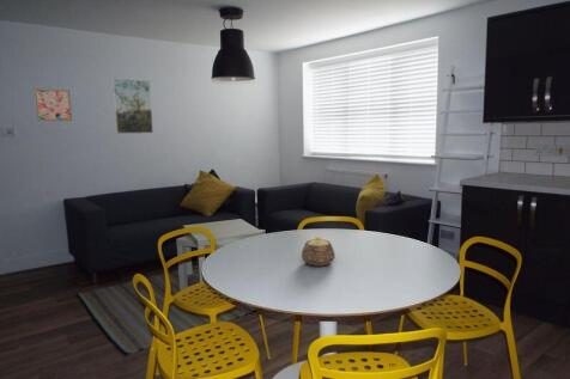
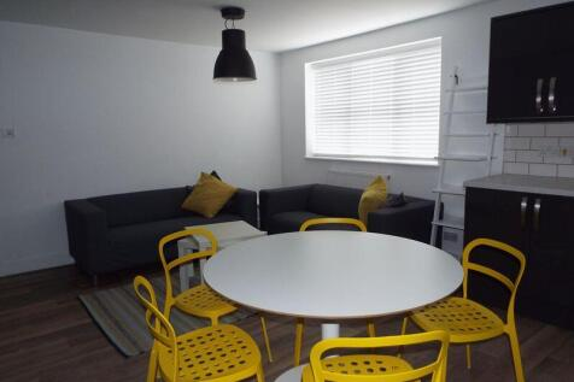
- wall art (54, 105)
- teapot (317, 250)
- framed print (133, 106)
